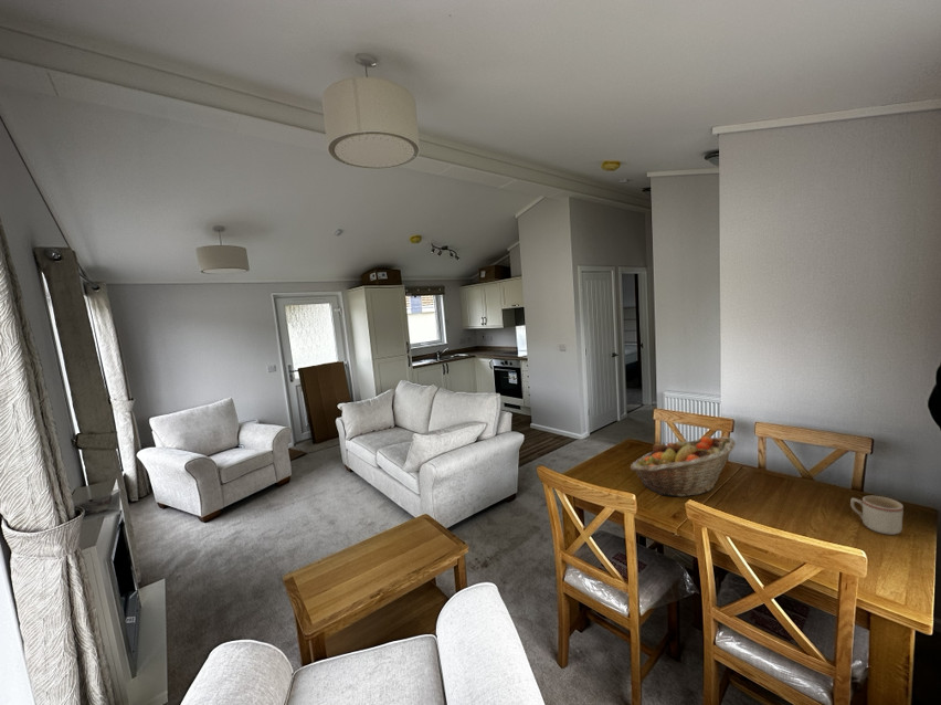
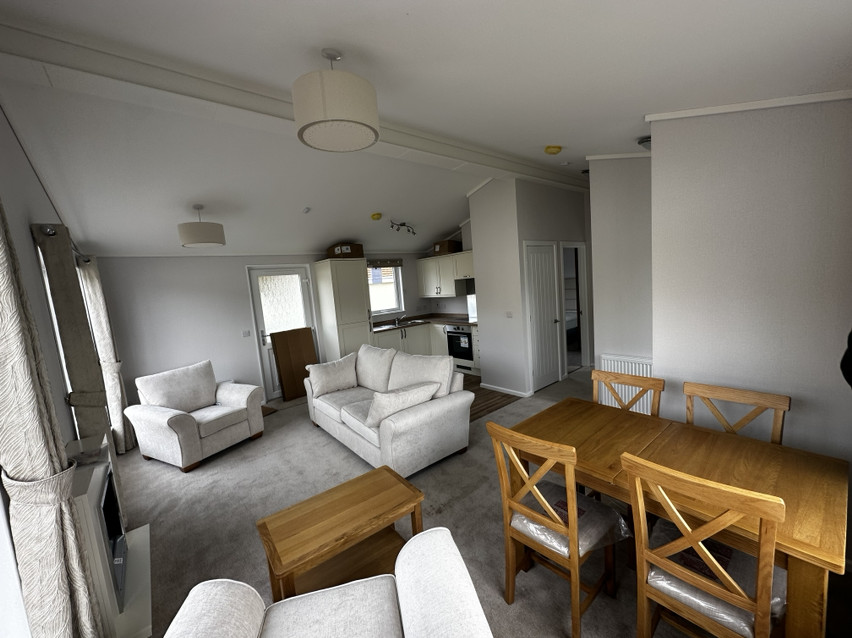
- mug (875, 513)
- fruit basket (681, 461)
